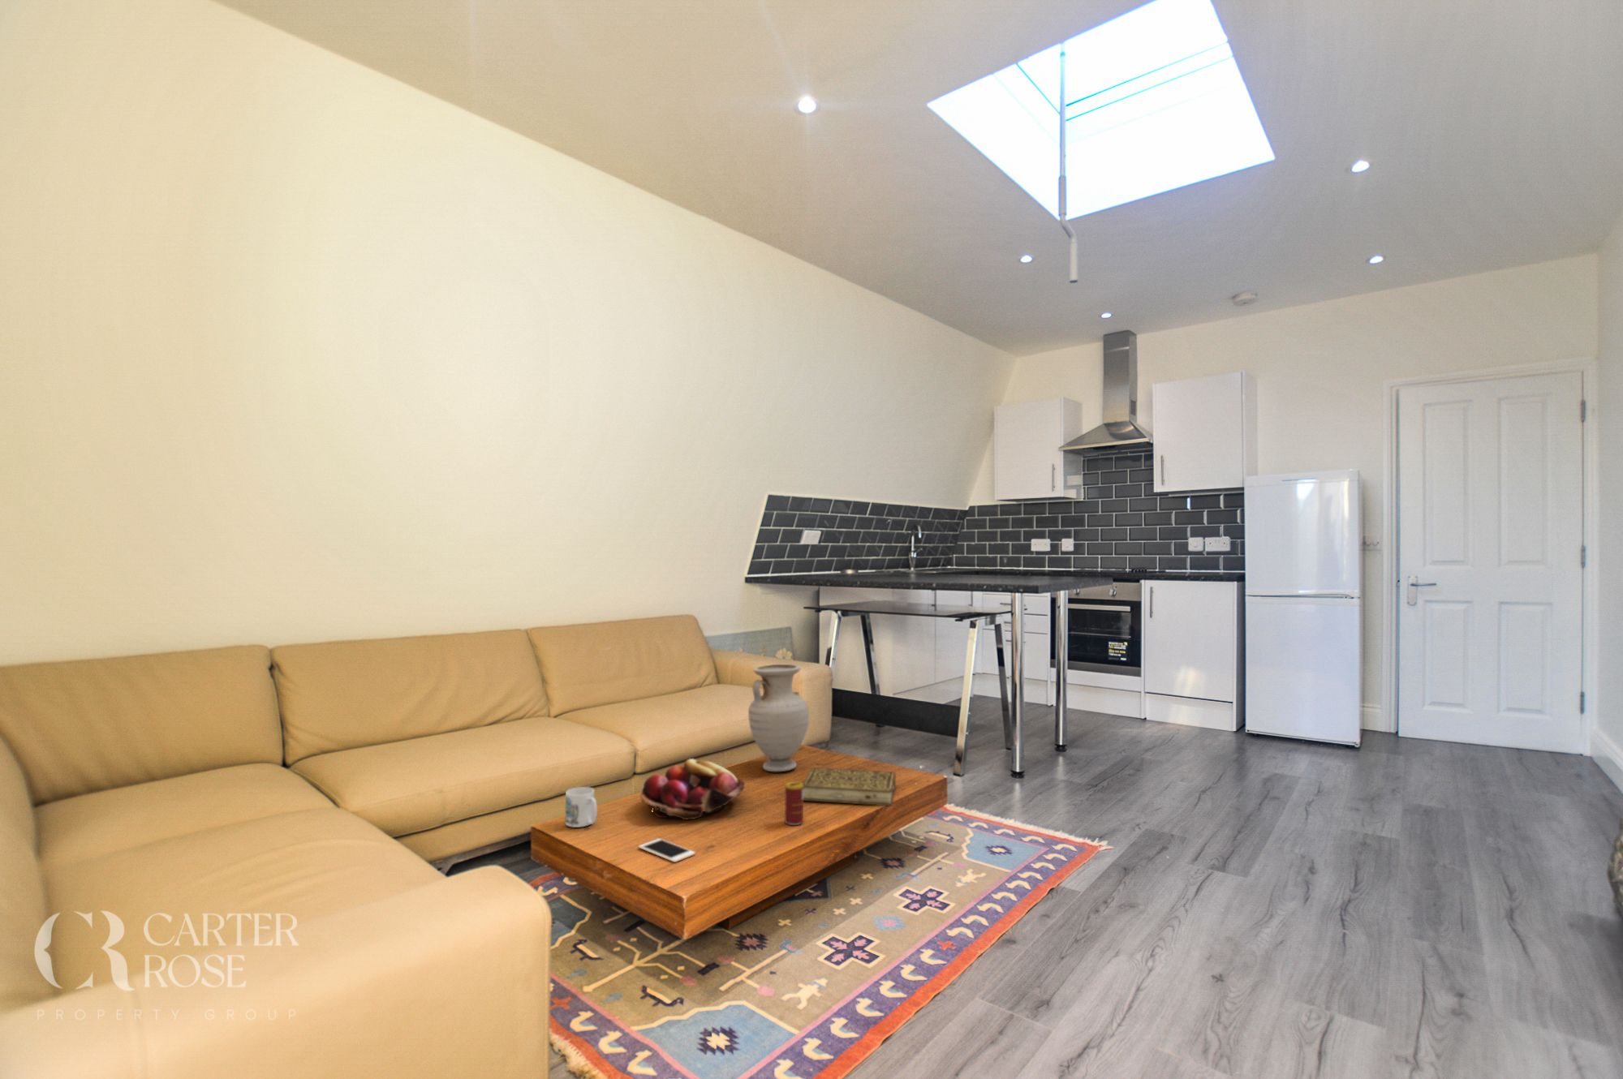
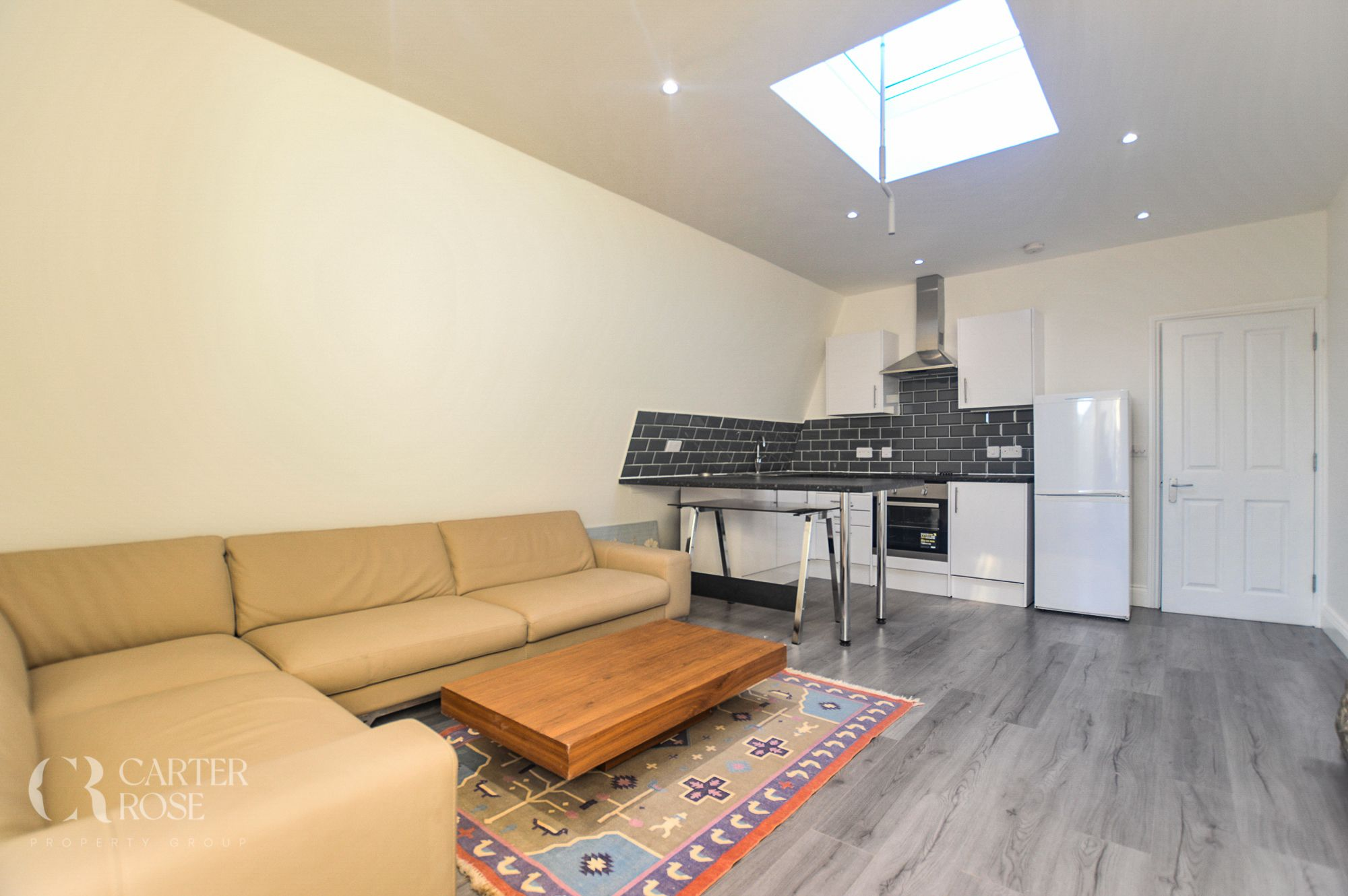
- vase (778, 718)
- fruit basket (694, 785)
- mug (583, 808)
- beverage can (793, 802)
- book (845, 785)
- cell phone (666, 849)
